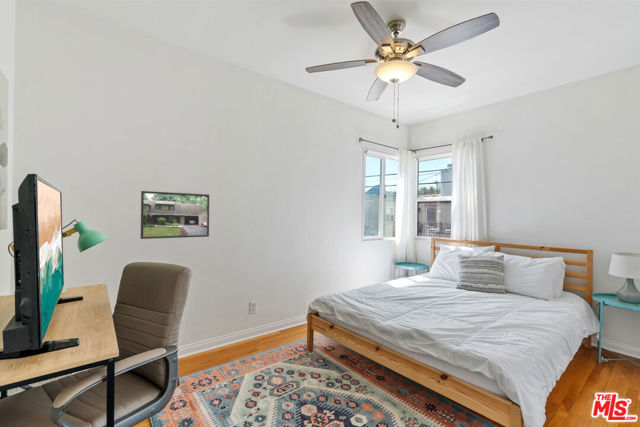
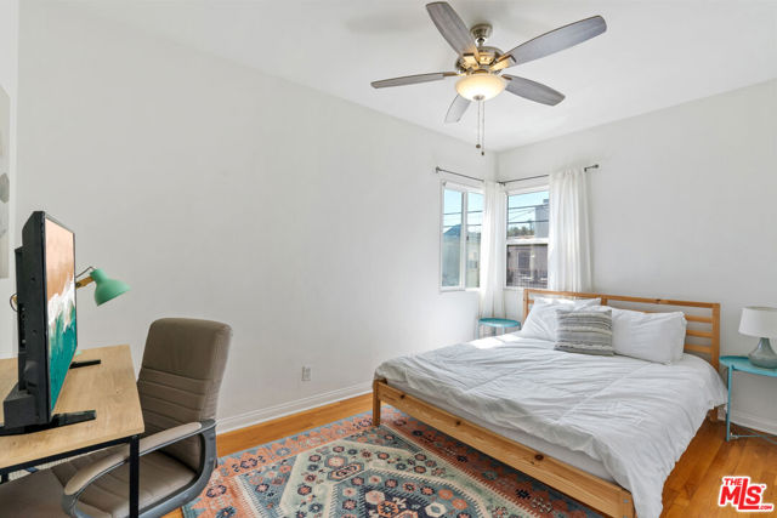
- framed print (177, 215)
